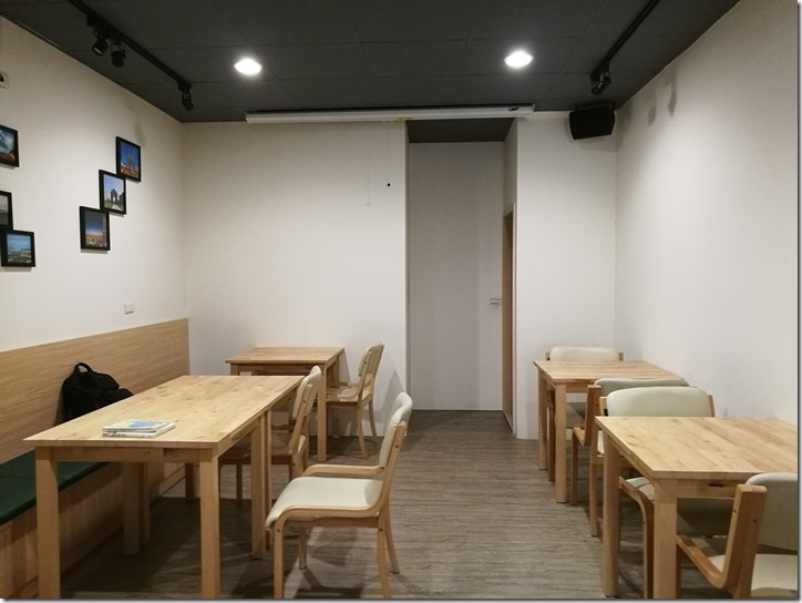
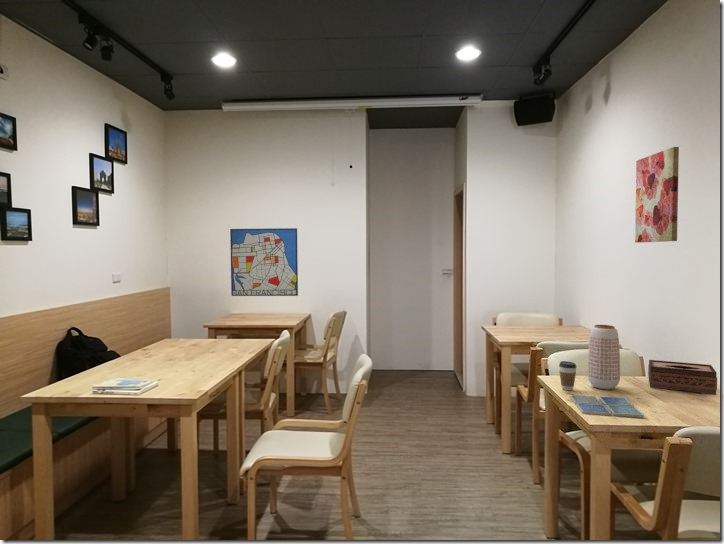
+ coffee cup (567, 375)
+ planter (603, 356)
+ drink coaster (604, 406)
+ wall art (264, 262)
+ wall art (655, 198)
+ tissue box (680, 376)
